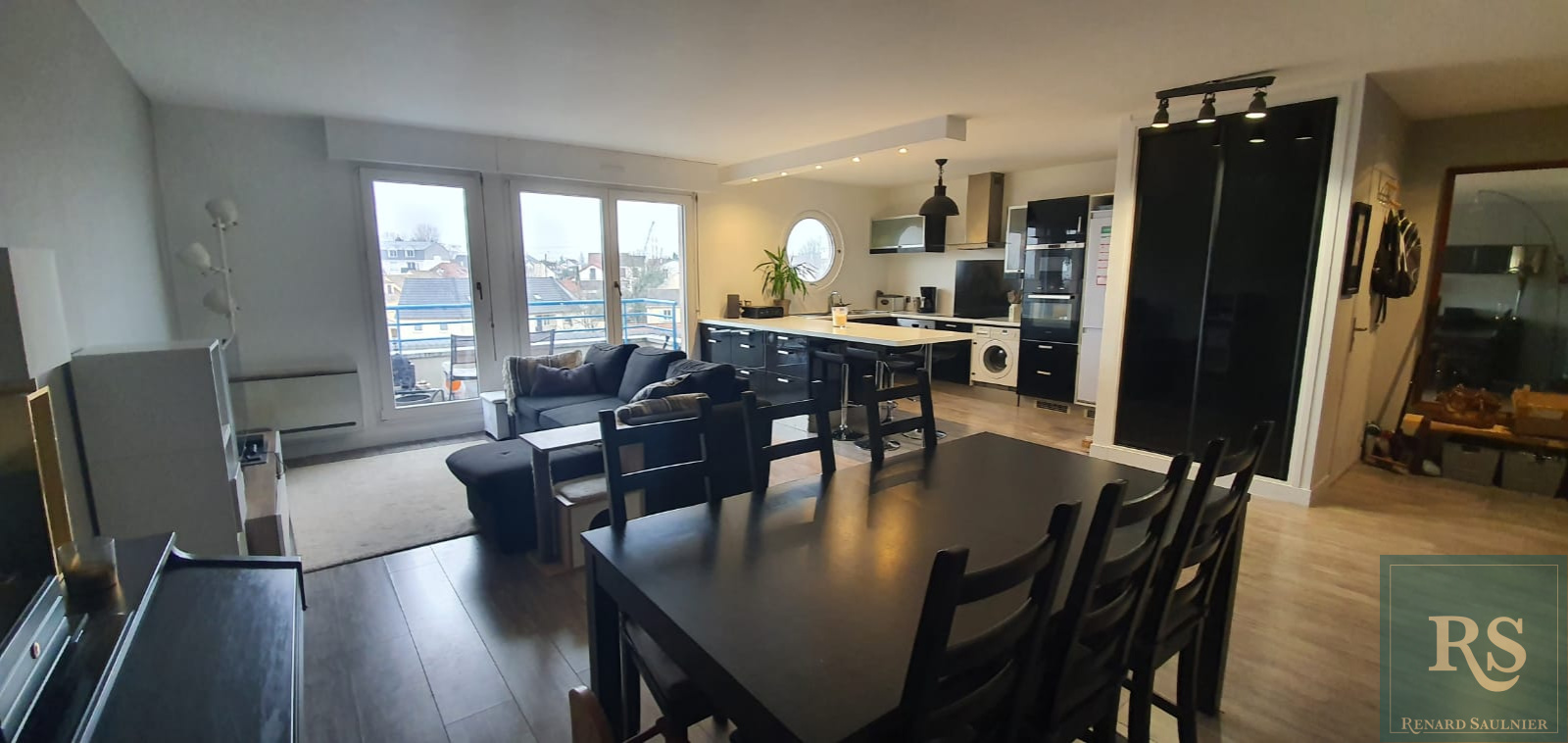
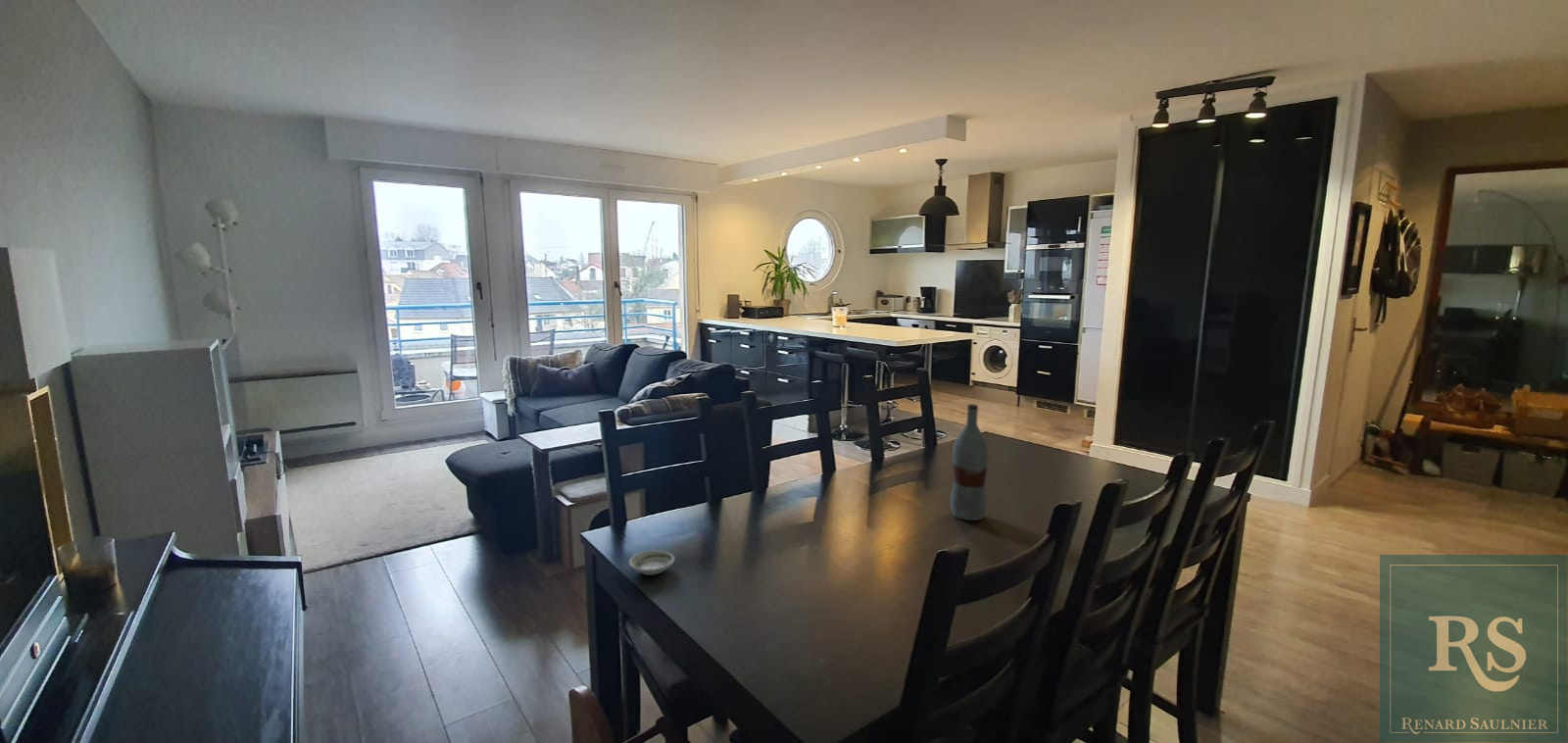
+ saucer (652, 565)
+ bottle (970, 461)
